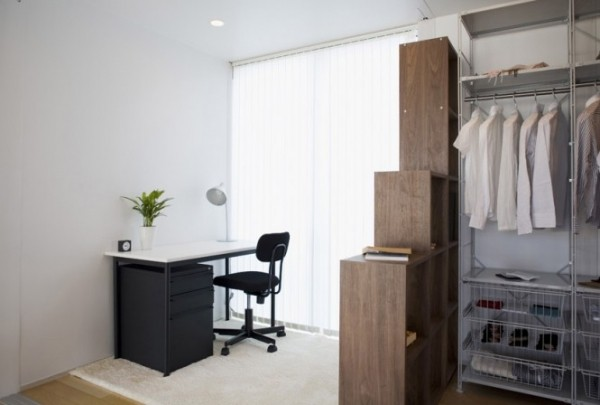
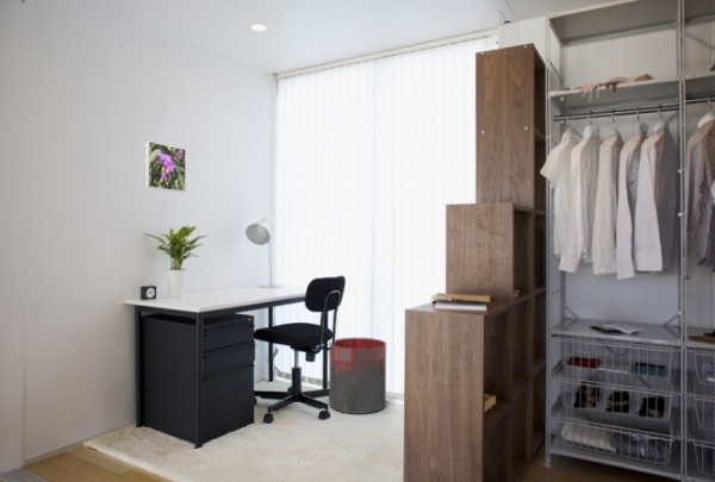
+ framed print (166, 167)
+ trash can (358, 374)
